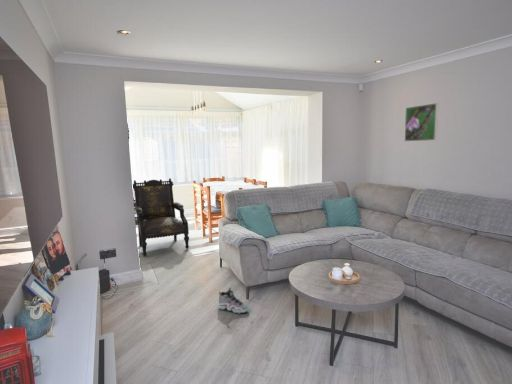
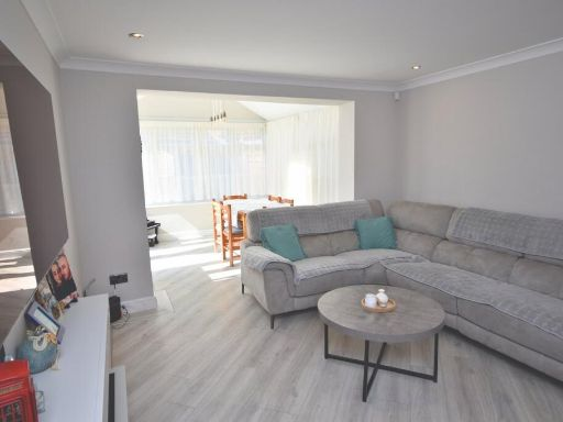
- armchair (159, 214)
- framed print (420, 123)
- sneaker (233, 298)
